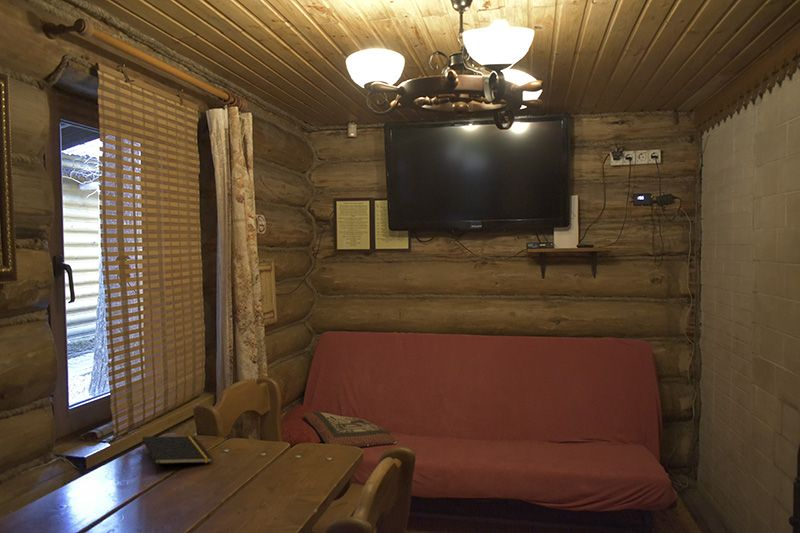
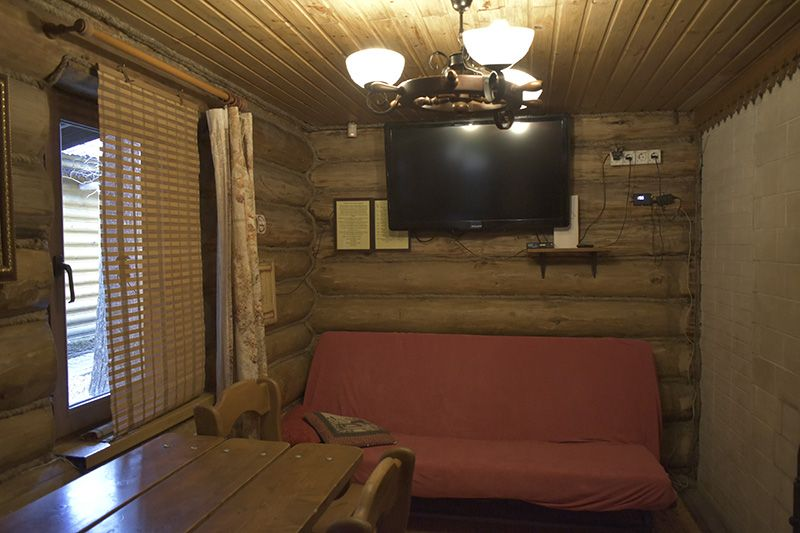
- notepad (176, 449)
